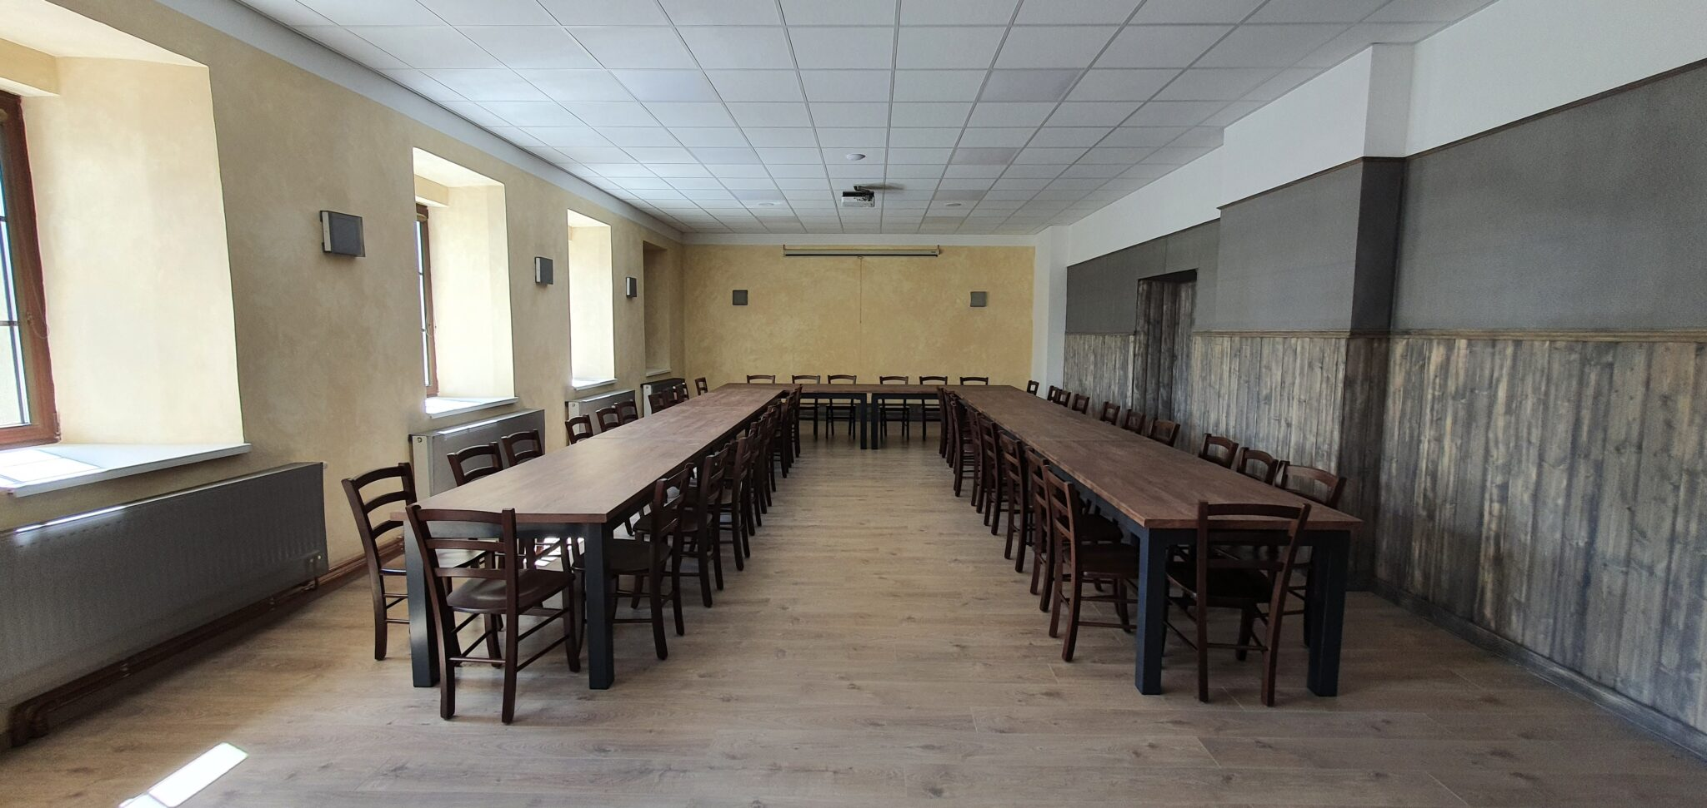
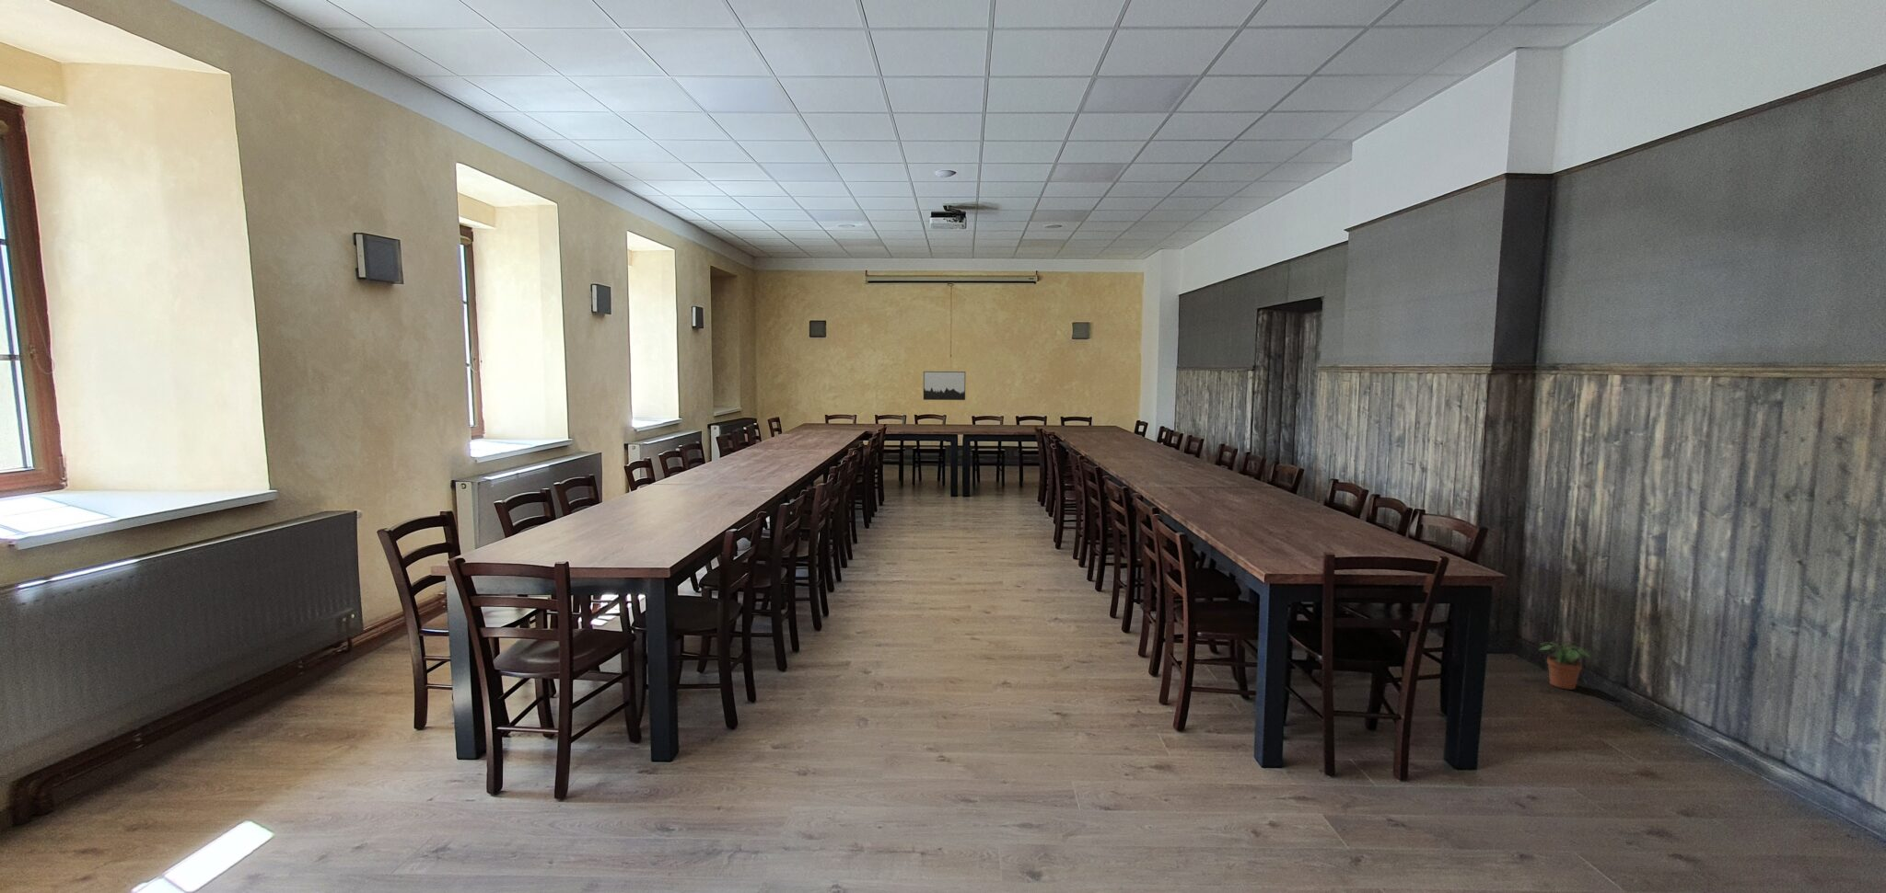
+ potted plant (1562, 665)
+ wall art (944, 386)
